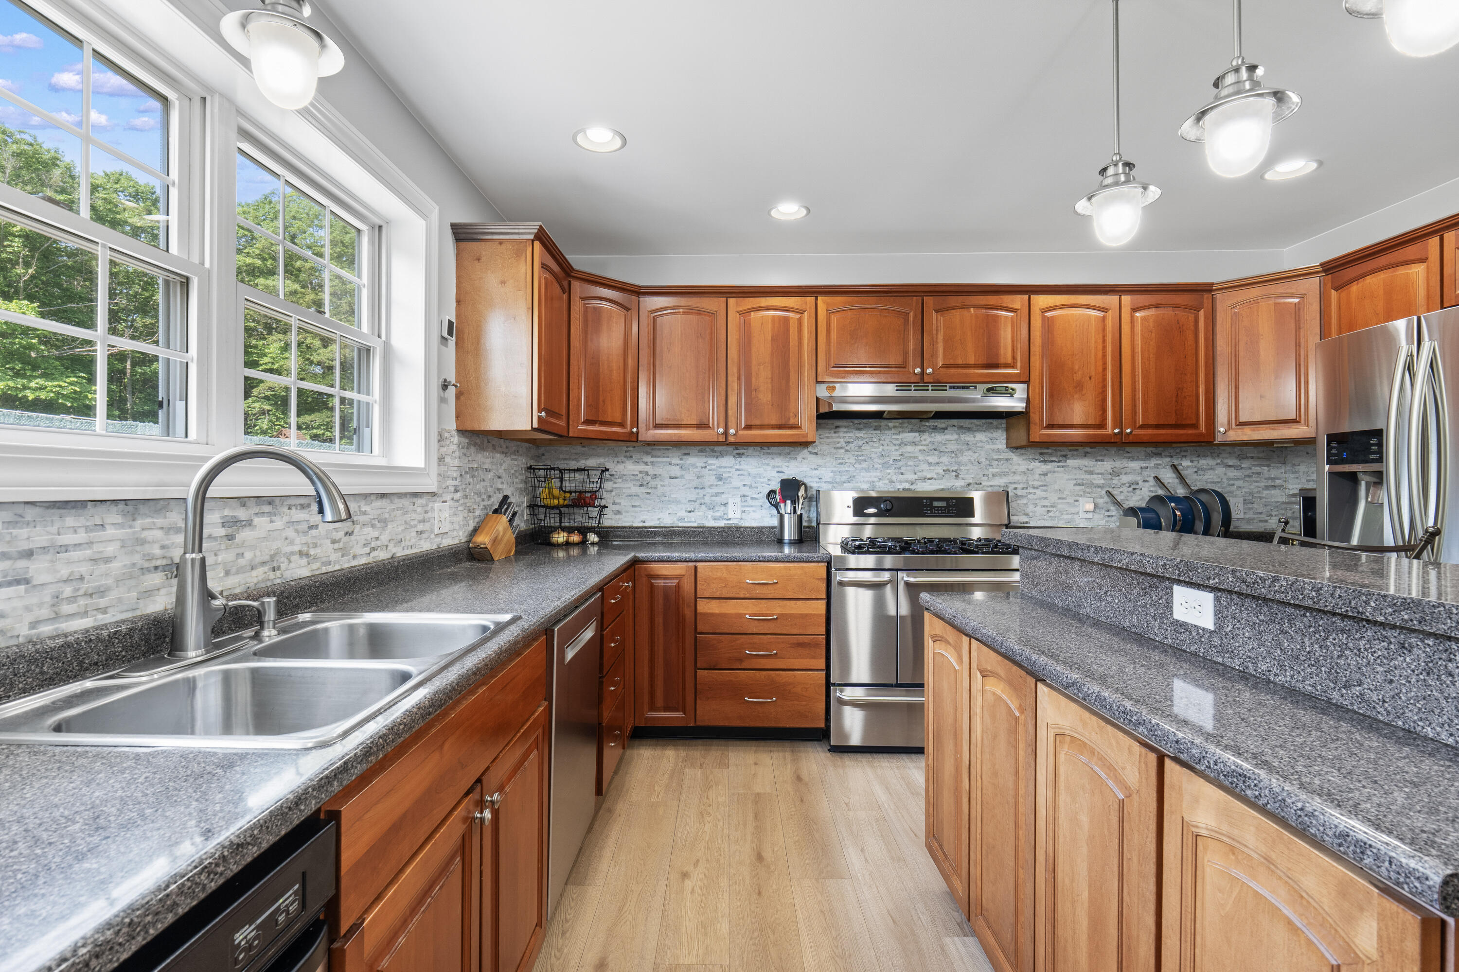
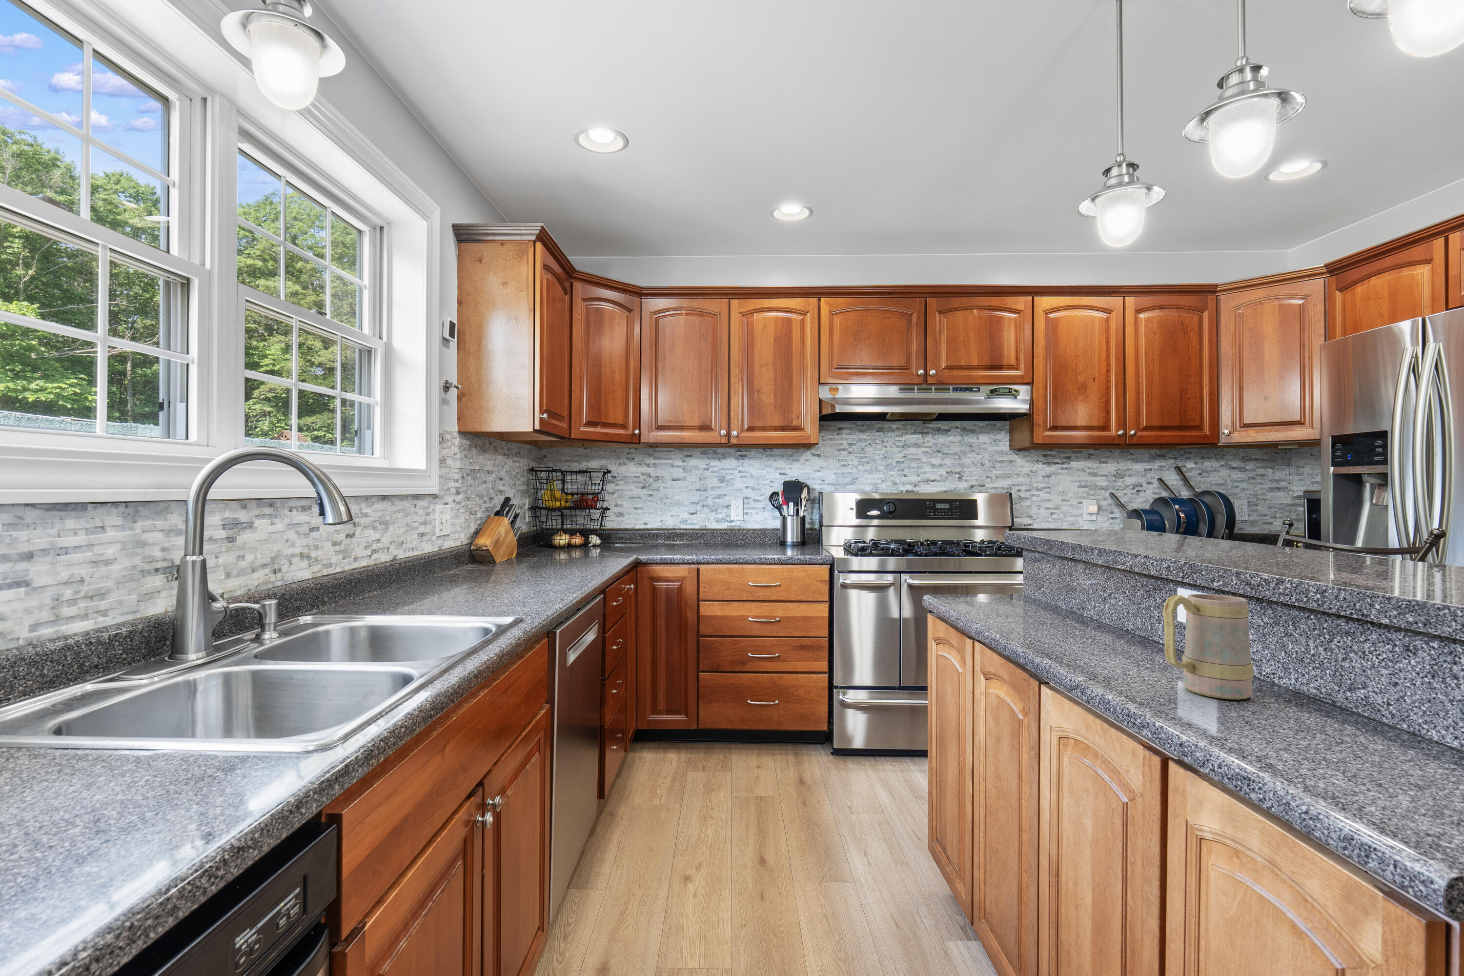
+ mug (1205, 643)
